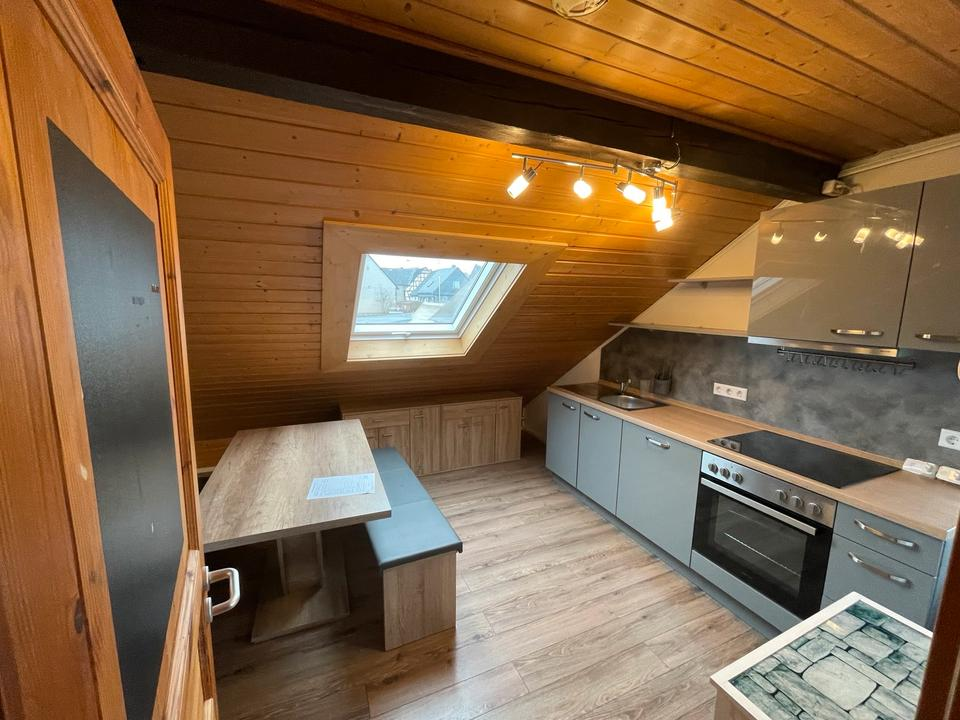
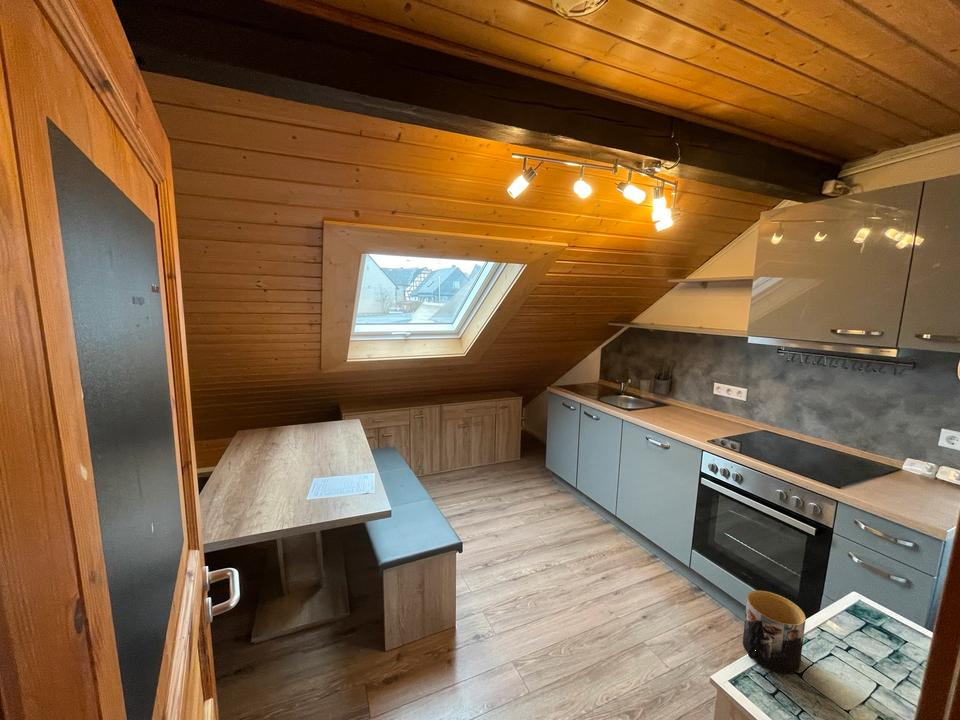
+ mug (768, 632)
